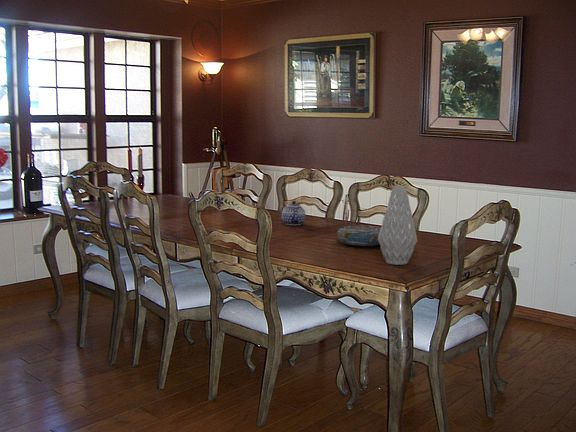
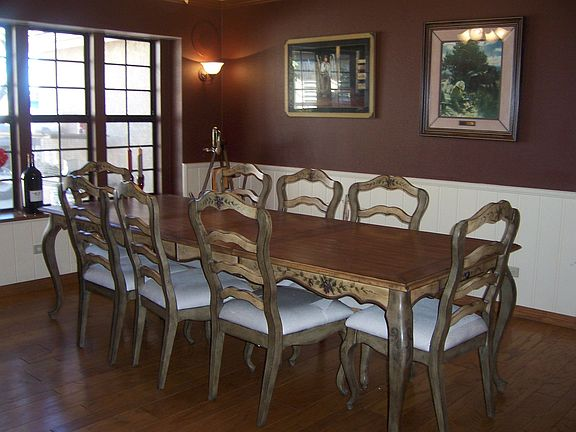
- vase (397, 224)
- teapot (293, 212)
- decorative bowl (362, 235)
